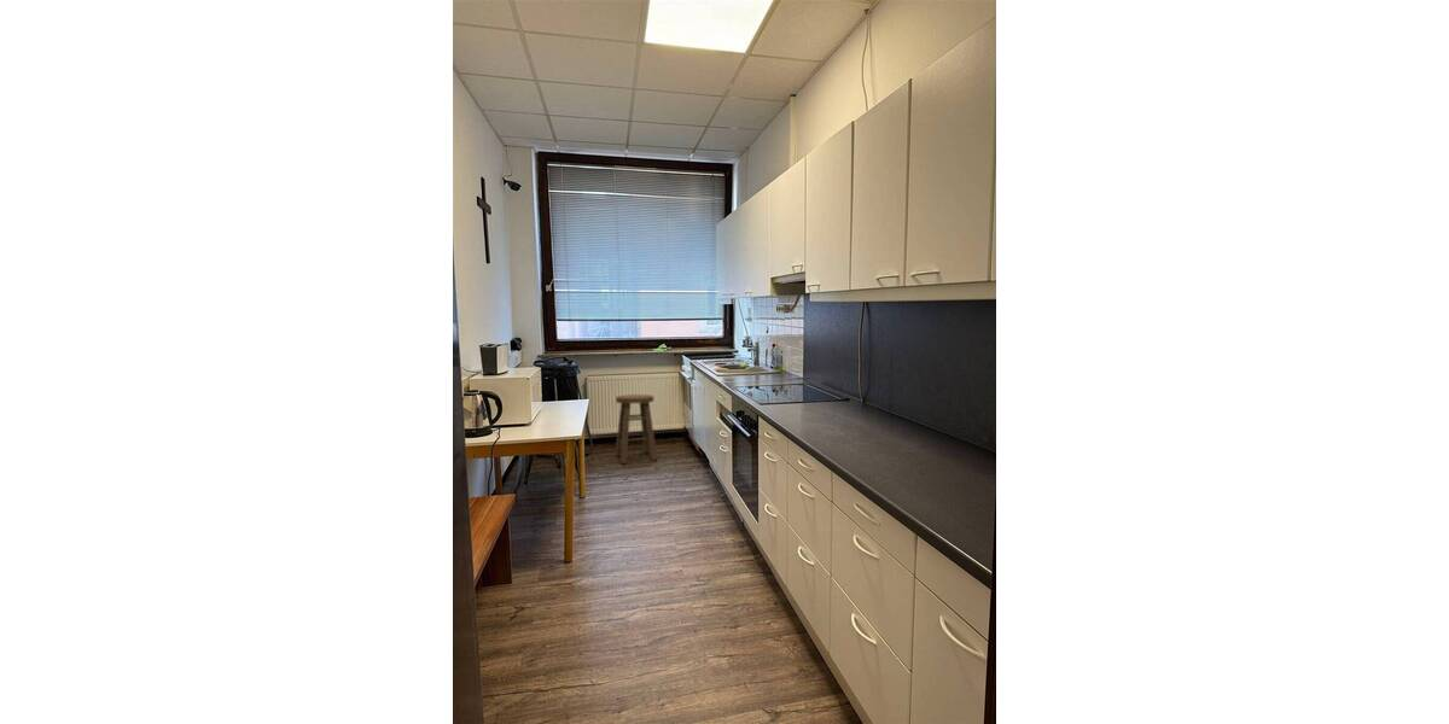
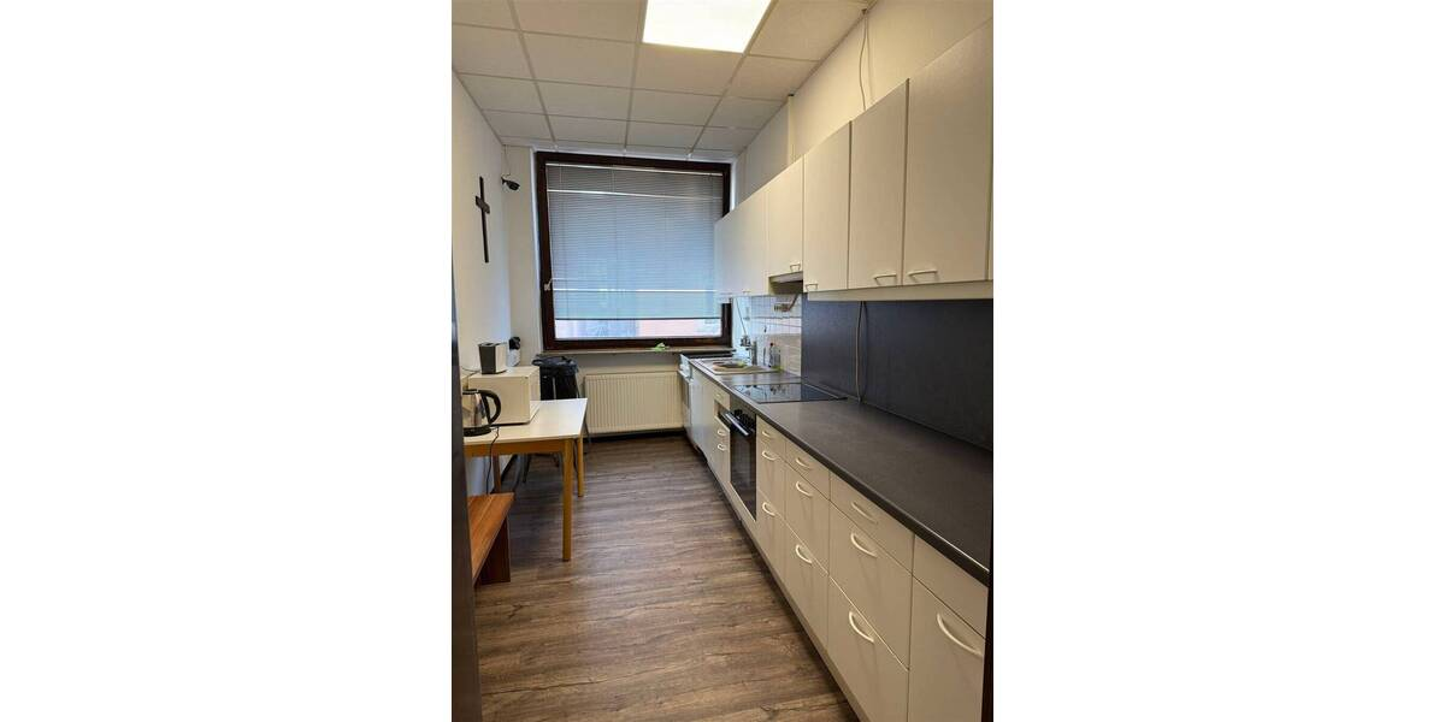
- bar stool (641, 426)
